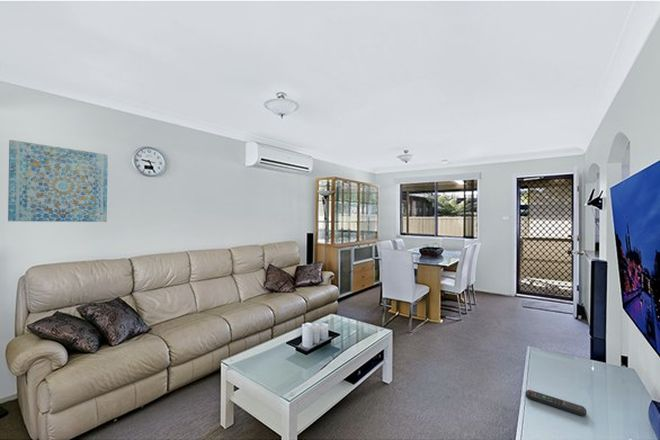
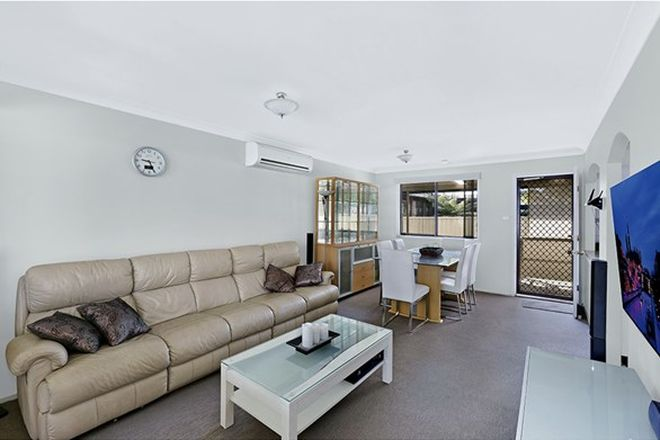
- remote control (554, 401)
- wall art (62, 184)
